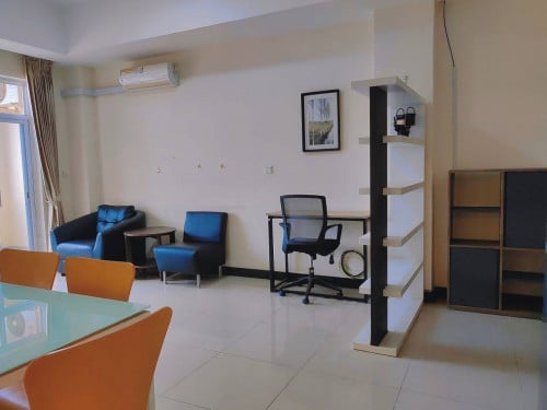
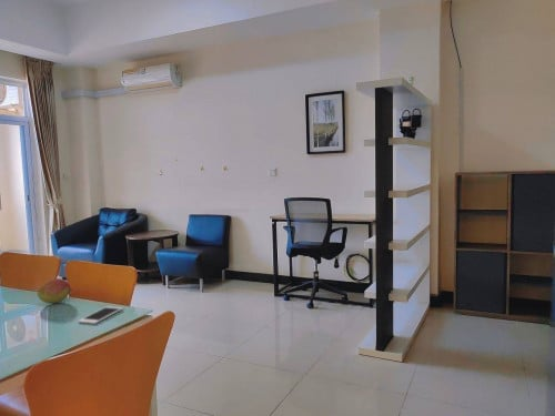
+ fruit (54, 291)
+ cell phone (101, 314)
